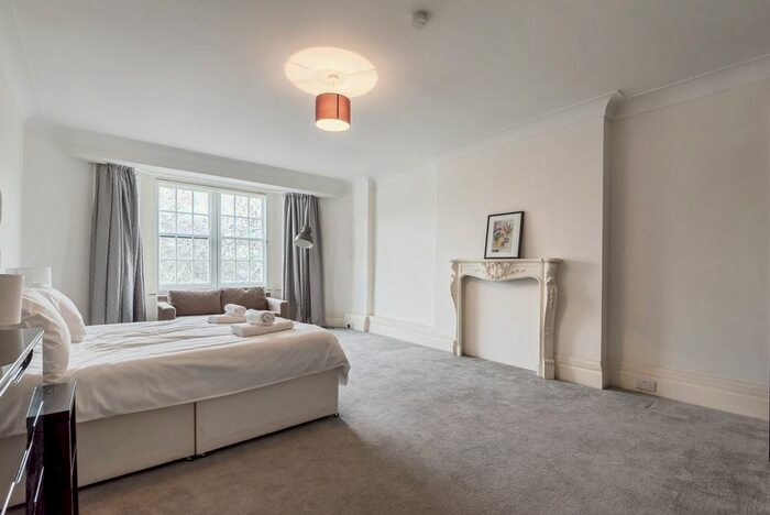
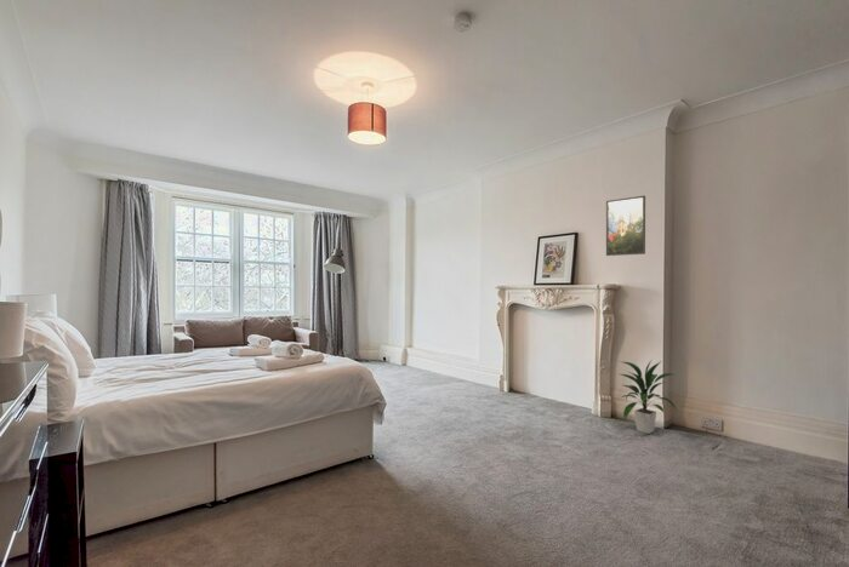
+ indoor plant (642, 394)
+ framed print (625, 227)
